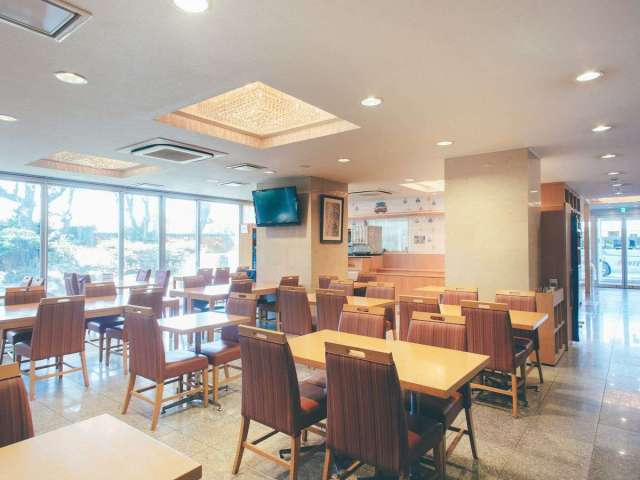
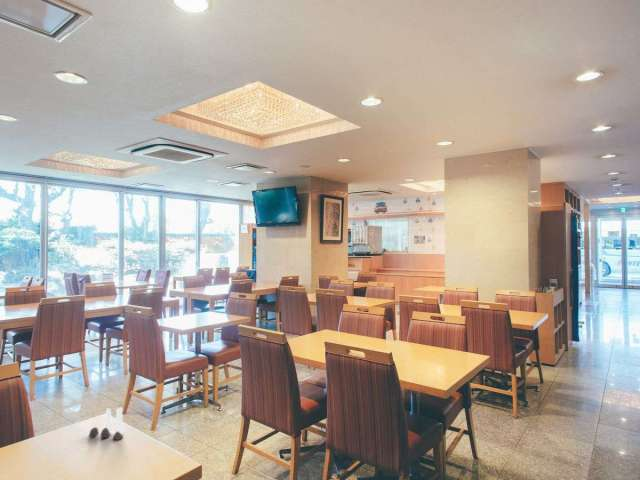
+ salt and pepper shaker set (110, 421)
